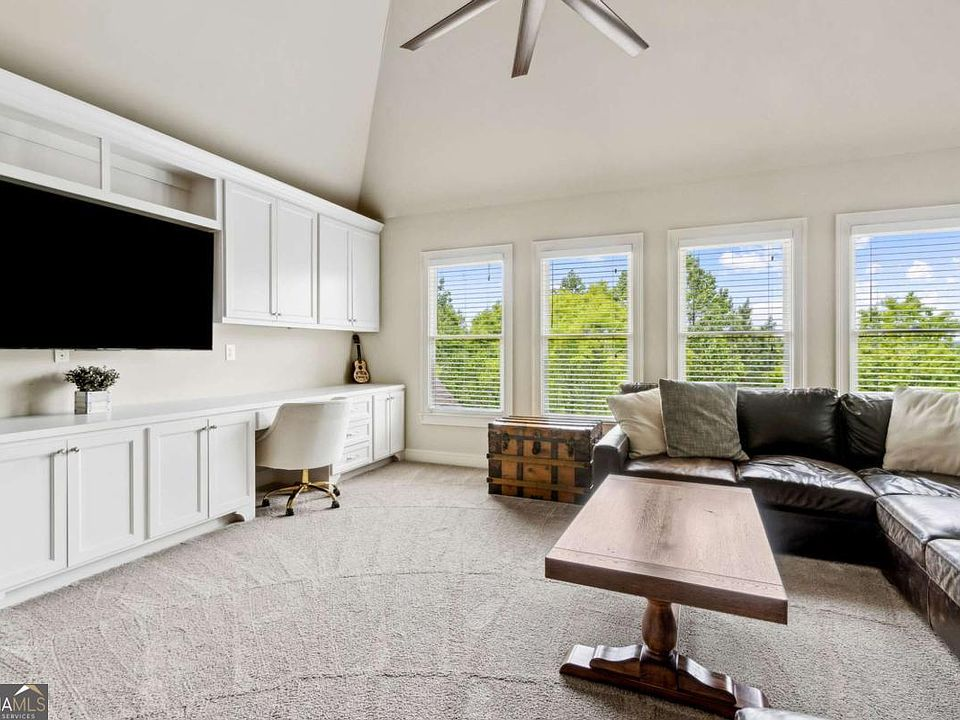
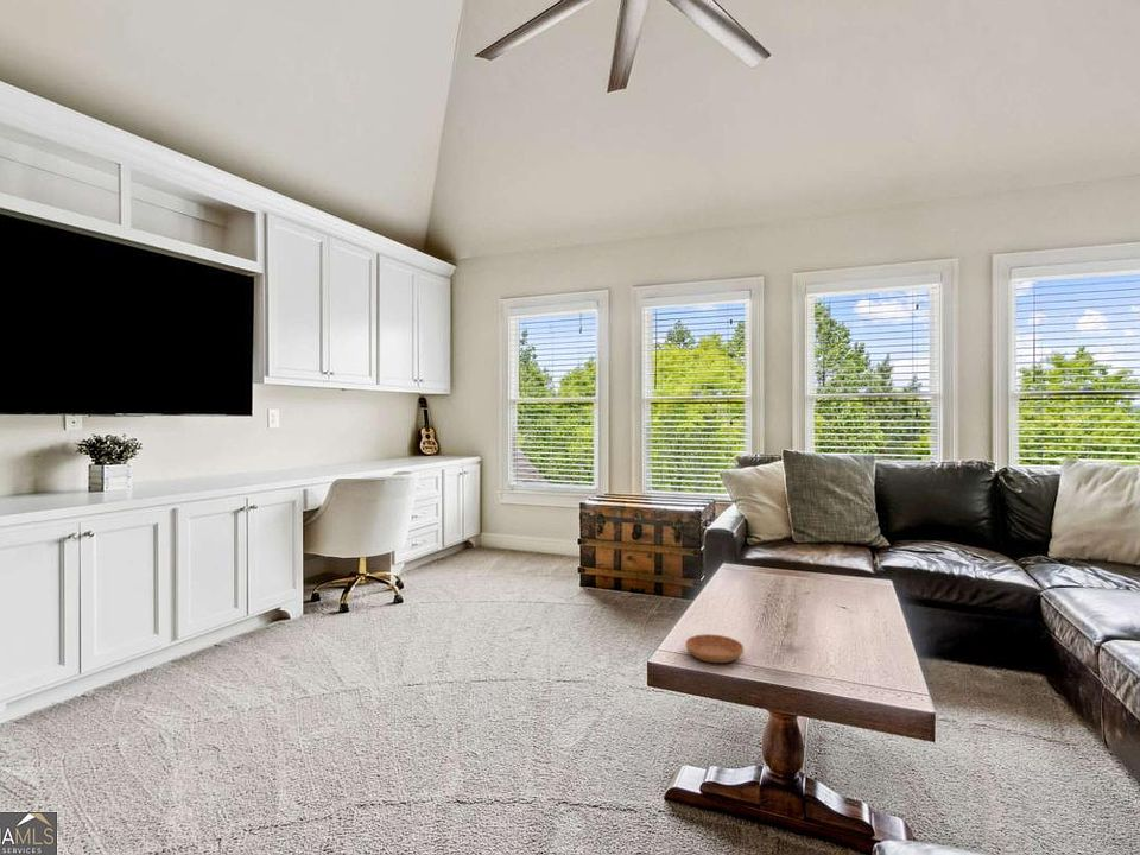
+ saucer (714, 648)
